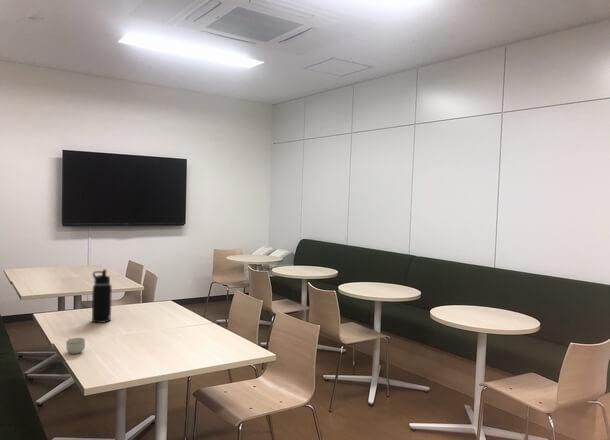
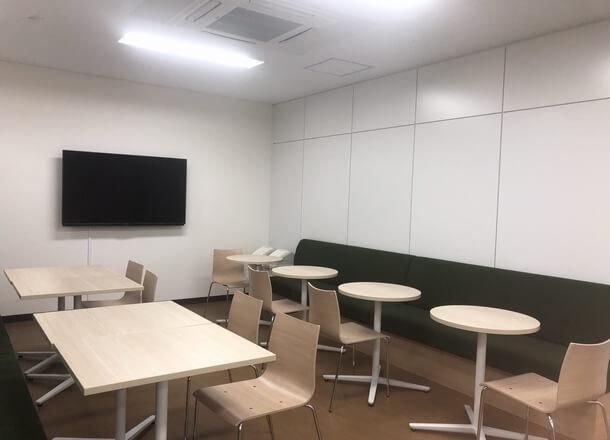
- cup (74, 345)
- water bottle (101, 294)
